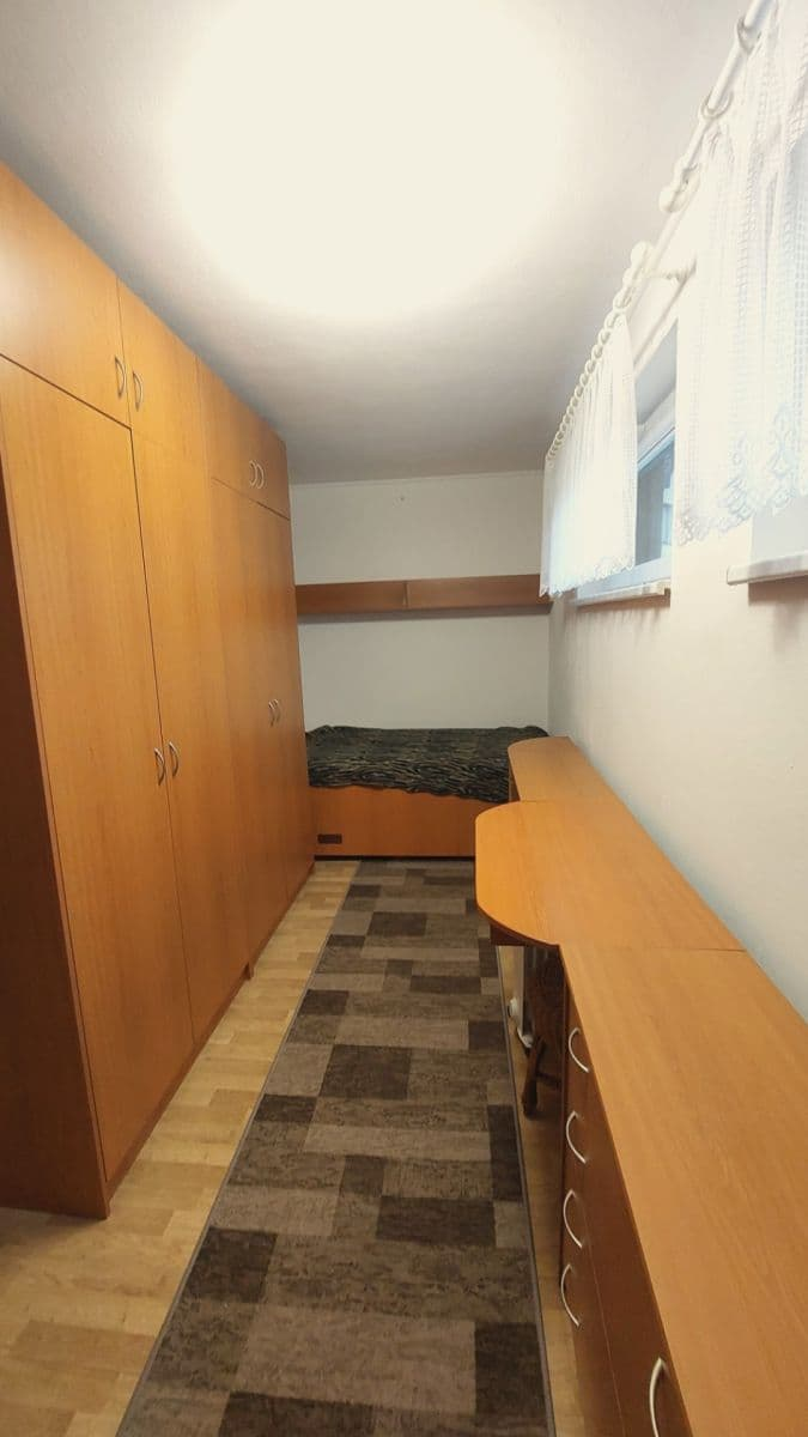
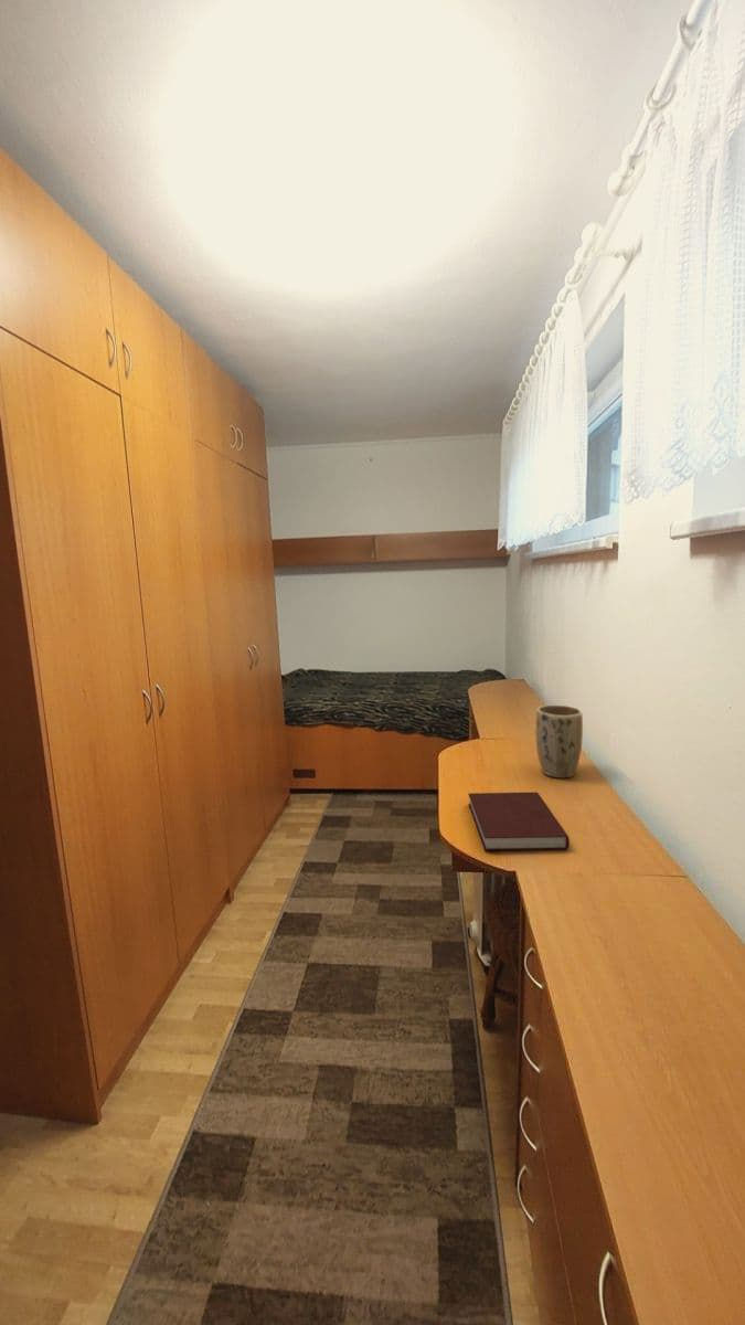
+ plant pot (558, 741)
+ notebook (513, 818)
